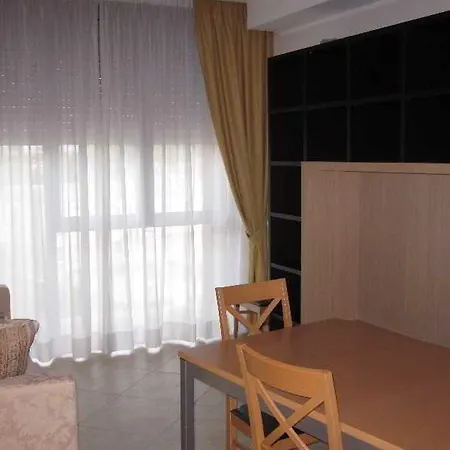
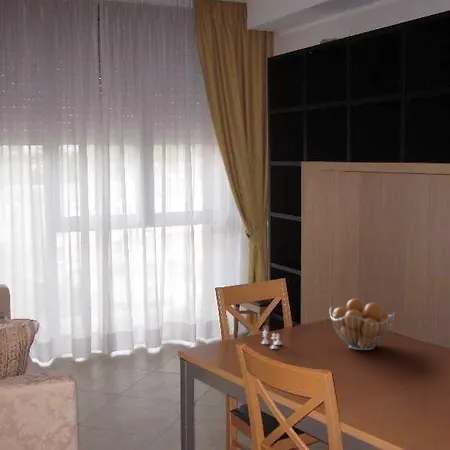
+ fruit basket (361, 323)
+ salt and pepper shaker set (273, 337)
